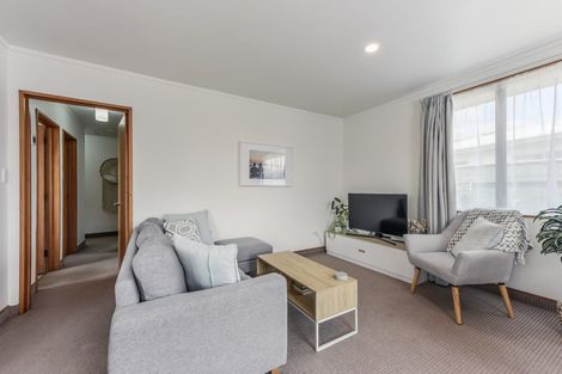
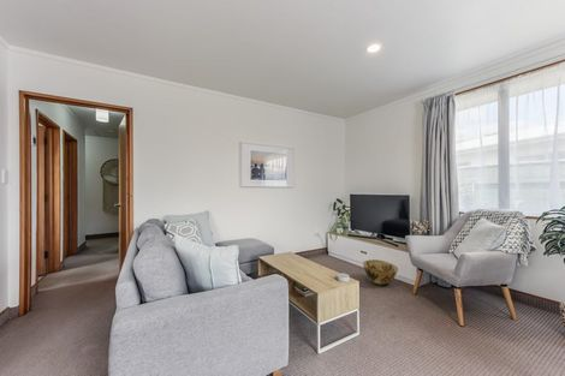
+ woven basket (380, 273)
